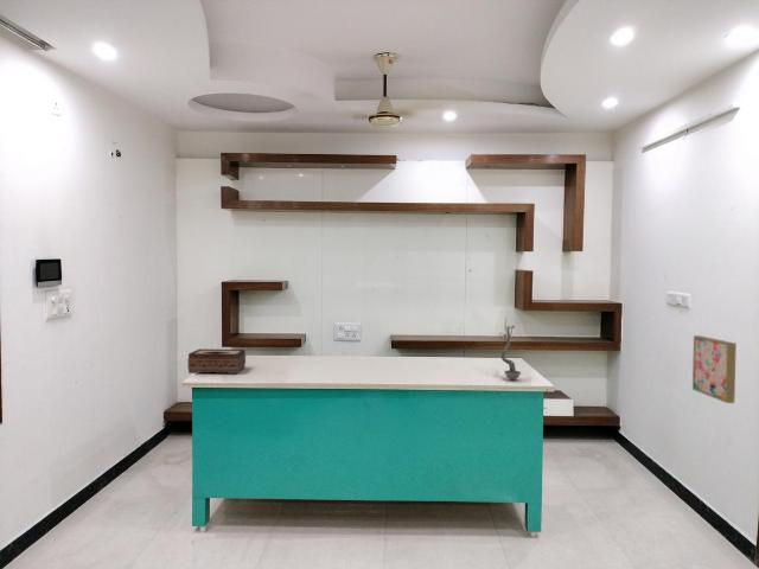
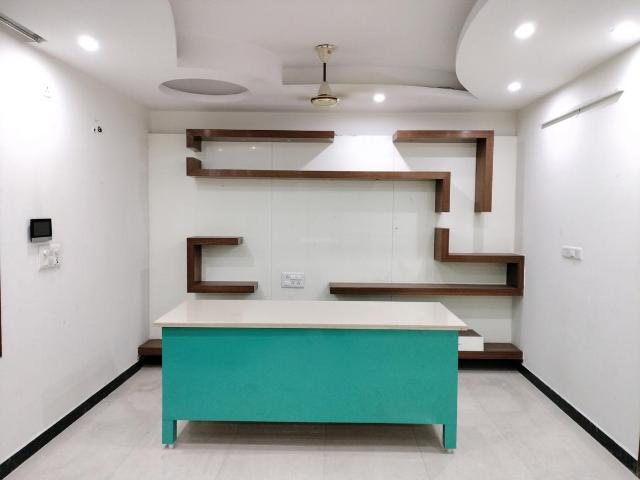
- tissue box (217, 360)
- plant (509, 345)
- wall art (713, 367)
